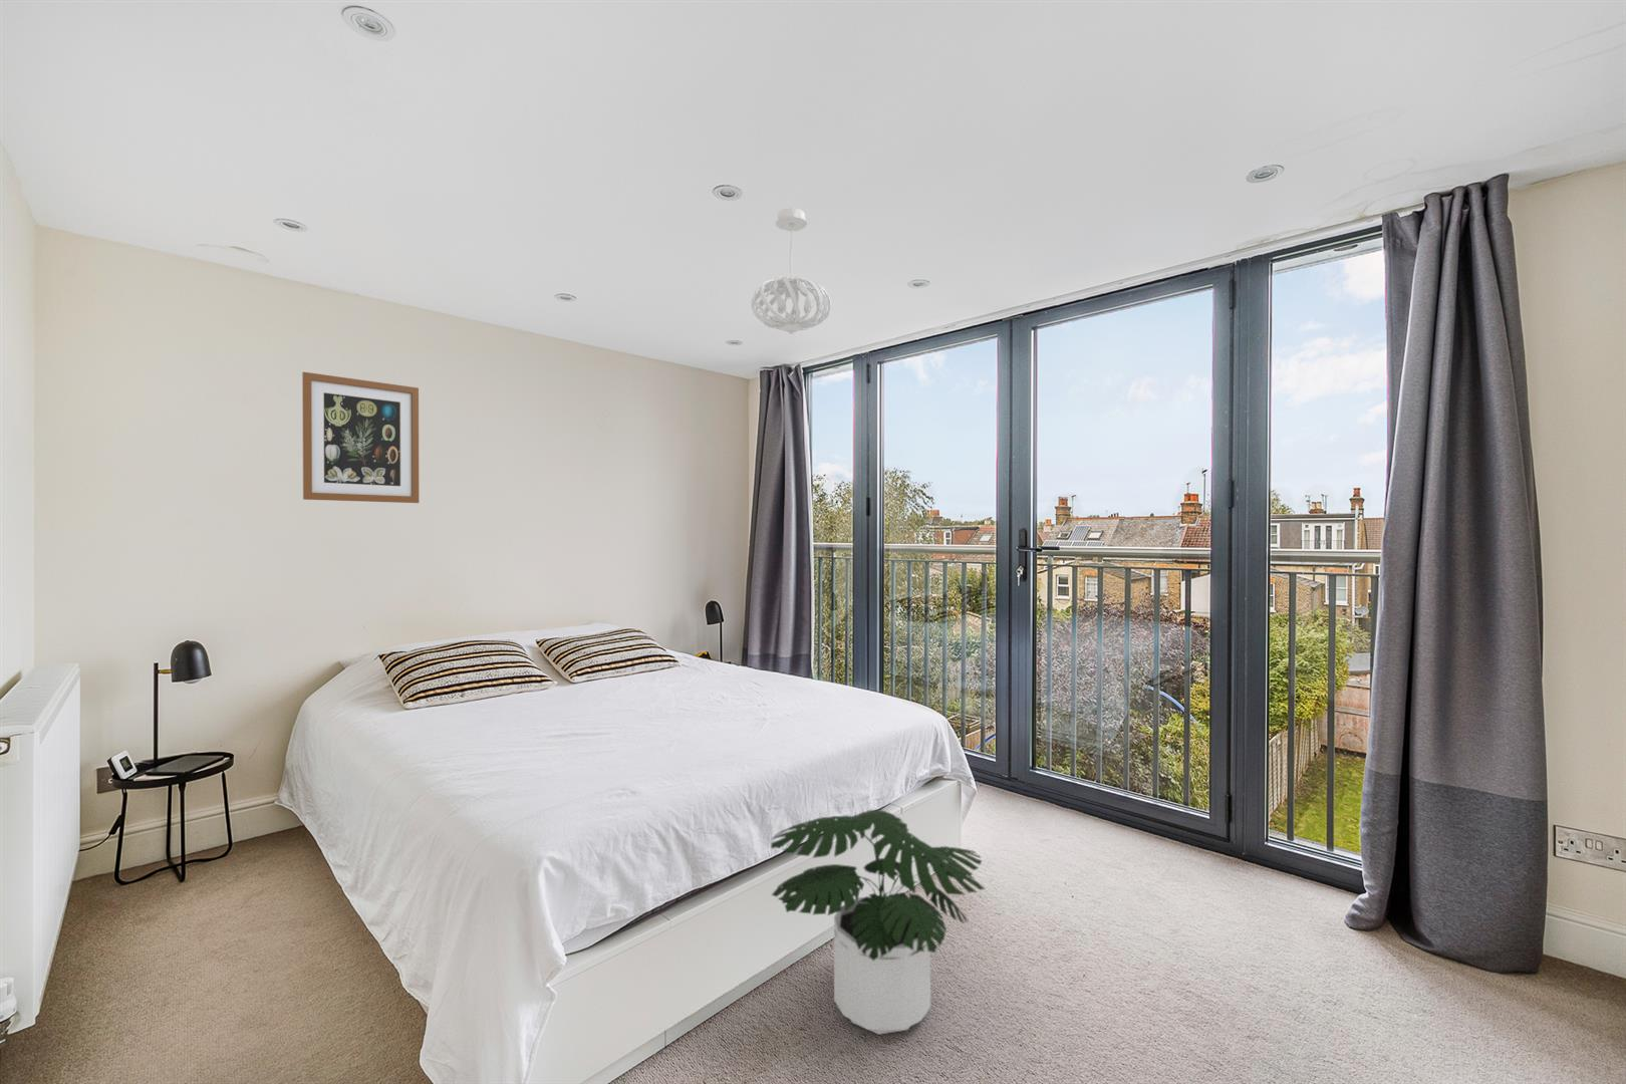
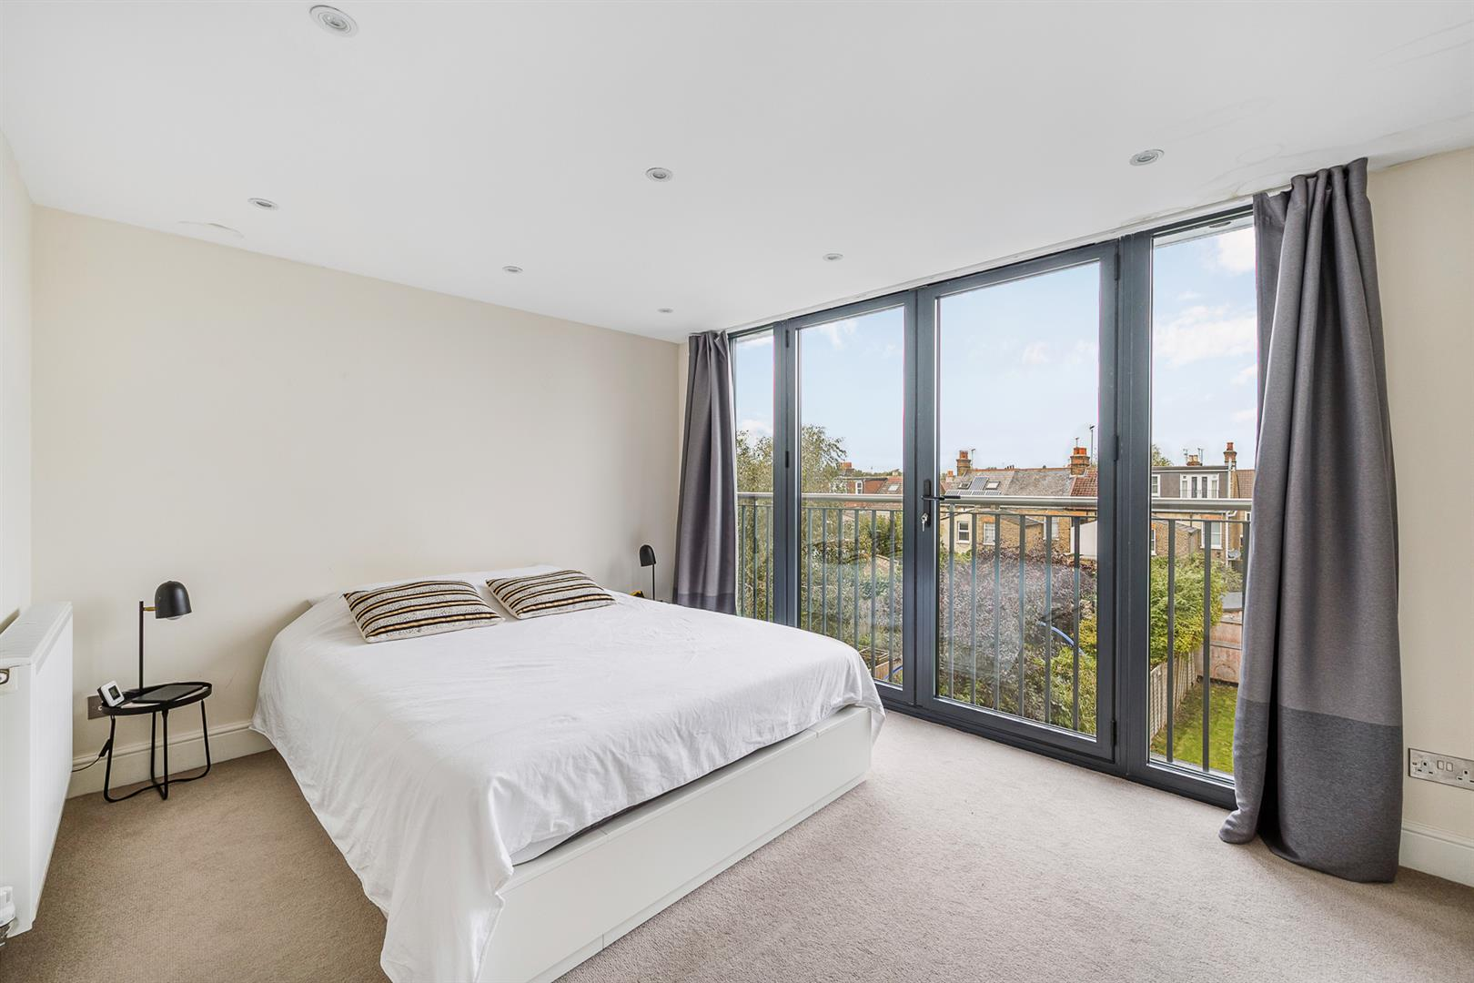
- pendant light (791, 275)
- wall art (363, 440)
- potted plant (889, 915)
